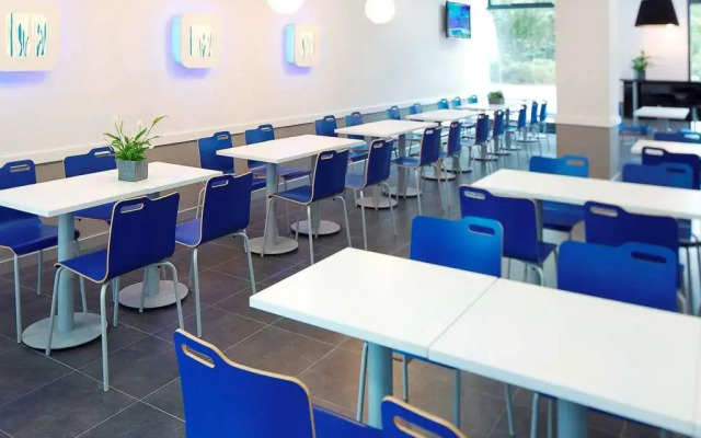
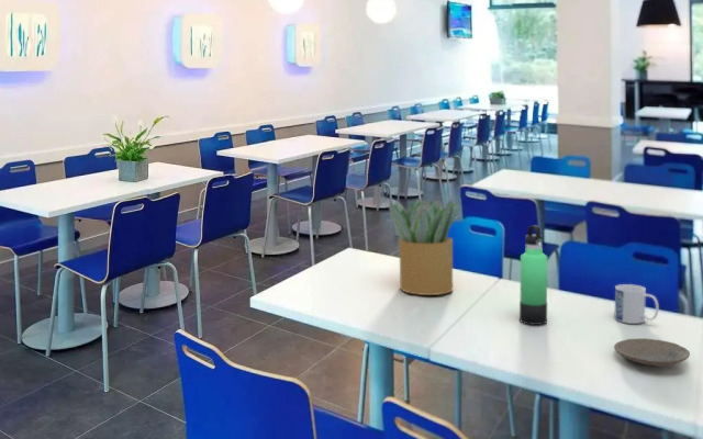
+ mug (636, 304)
+ potted plant (422, 244)
+ thermos bottle (533, 273)
+ plate (650, 353)
